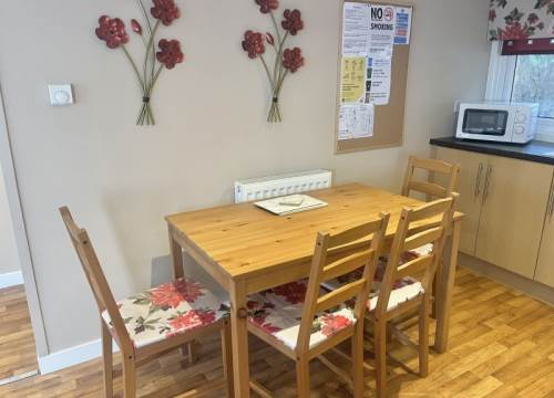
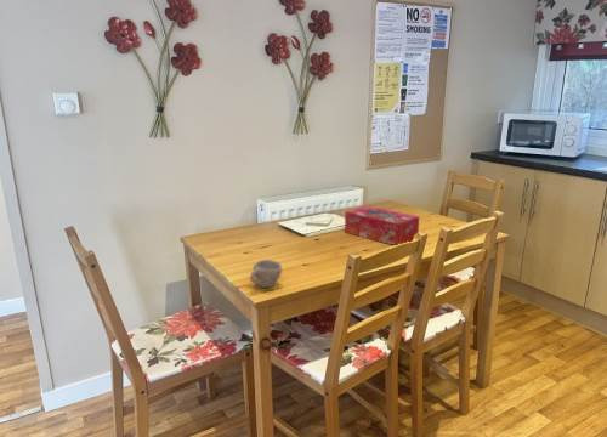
+ cup (265, 276)
+ tissue box (380, 225)
